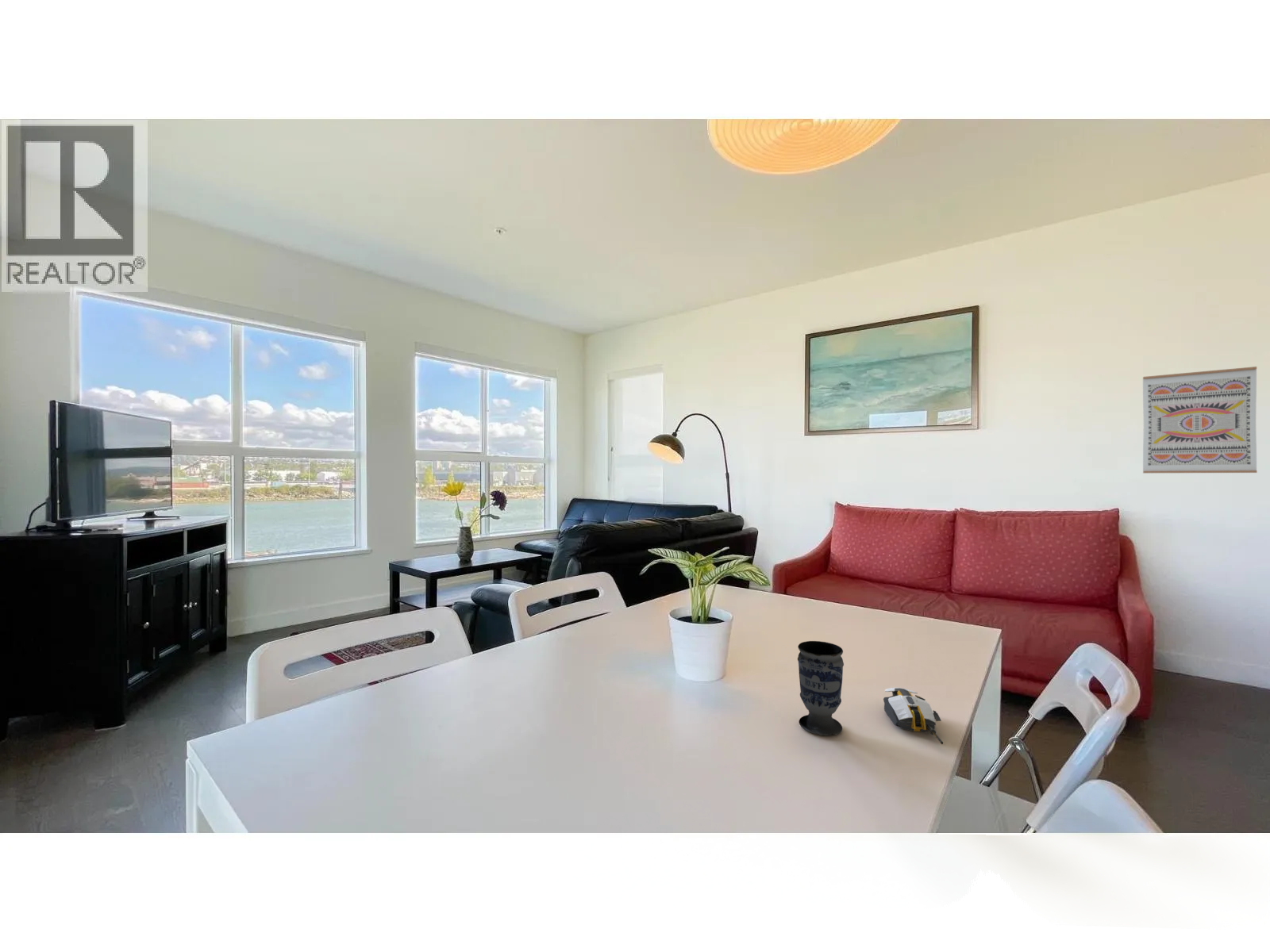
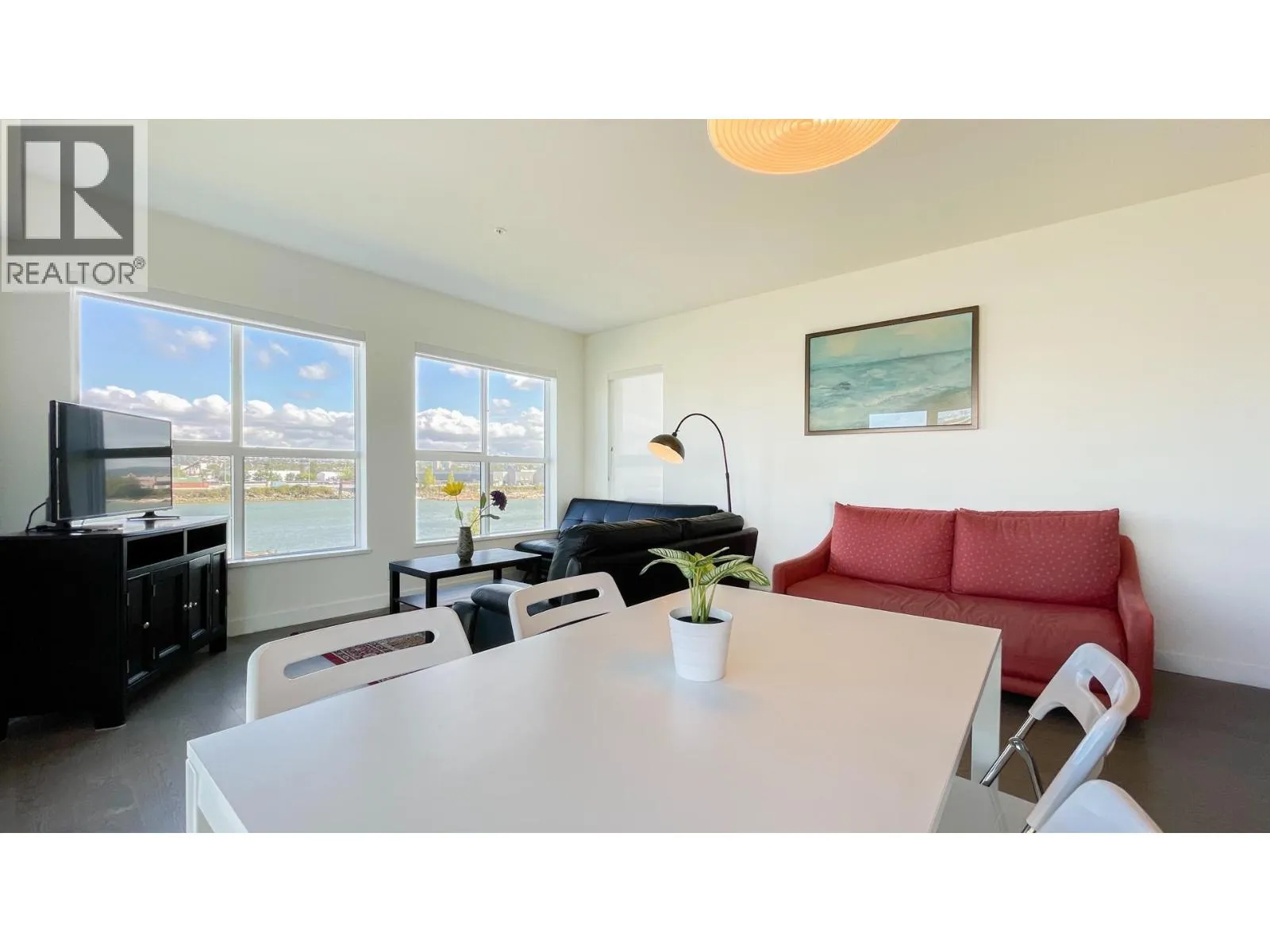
- computer mouse (915, 711)
- wall art (1196, 422)
- cup (820, 686)
